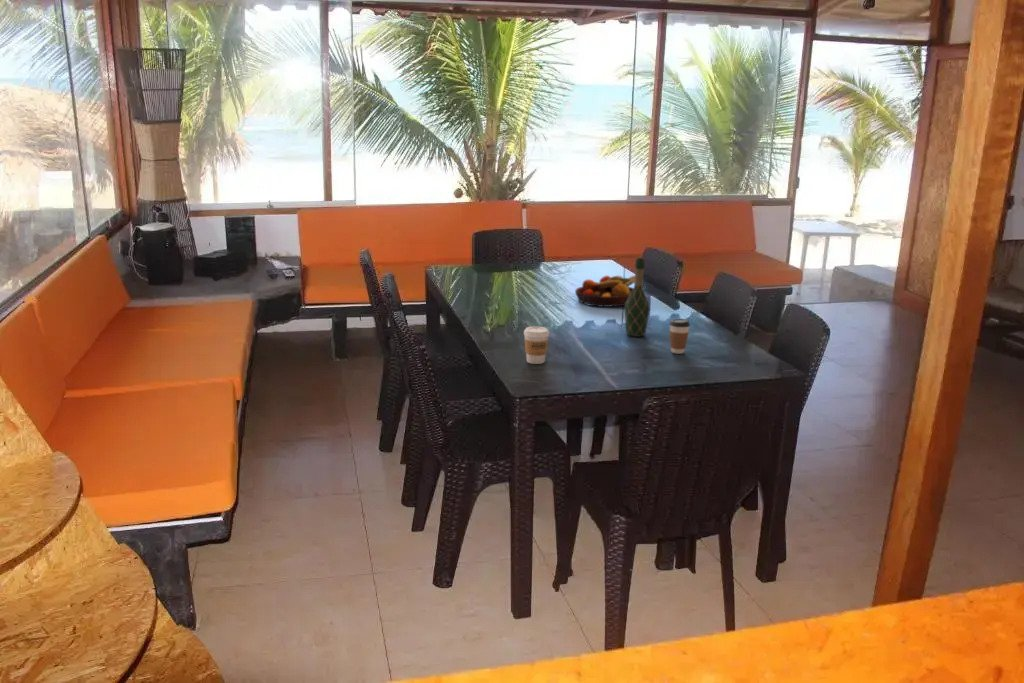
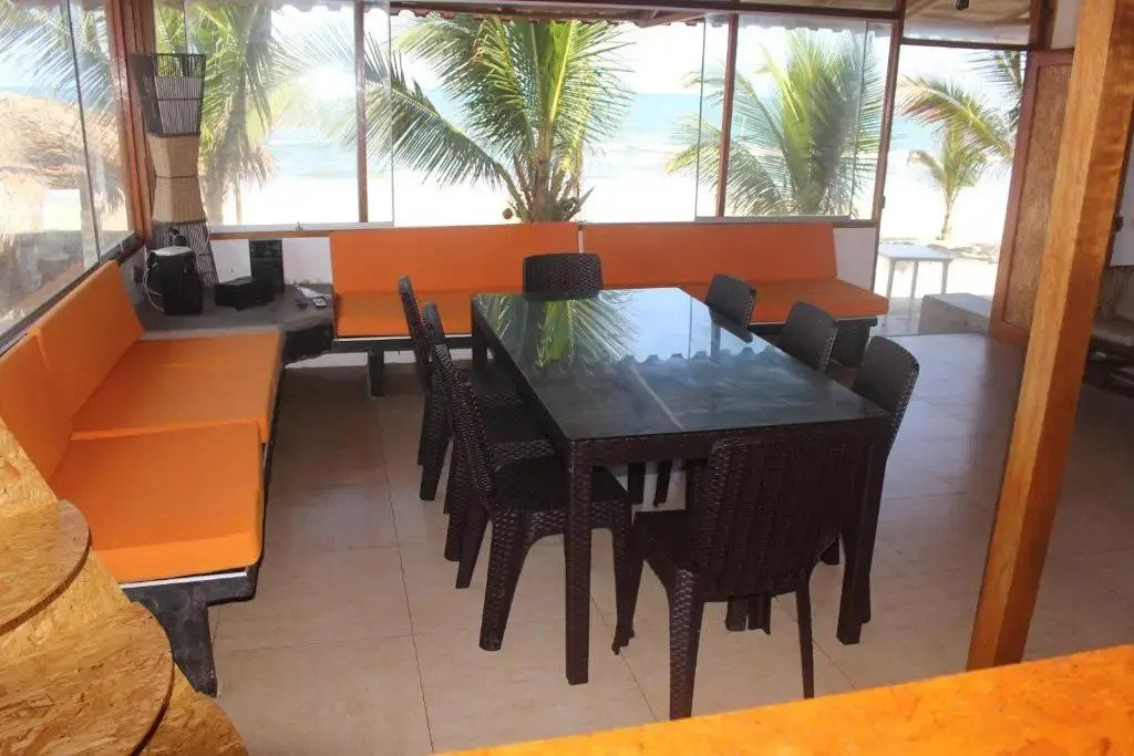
- coffee cup (678, 336)
- wine bottle (637, 297)
- fruit bowl (607, 287)
- coffee cup (536, 345)
